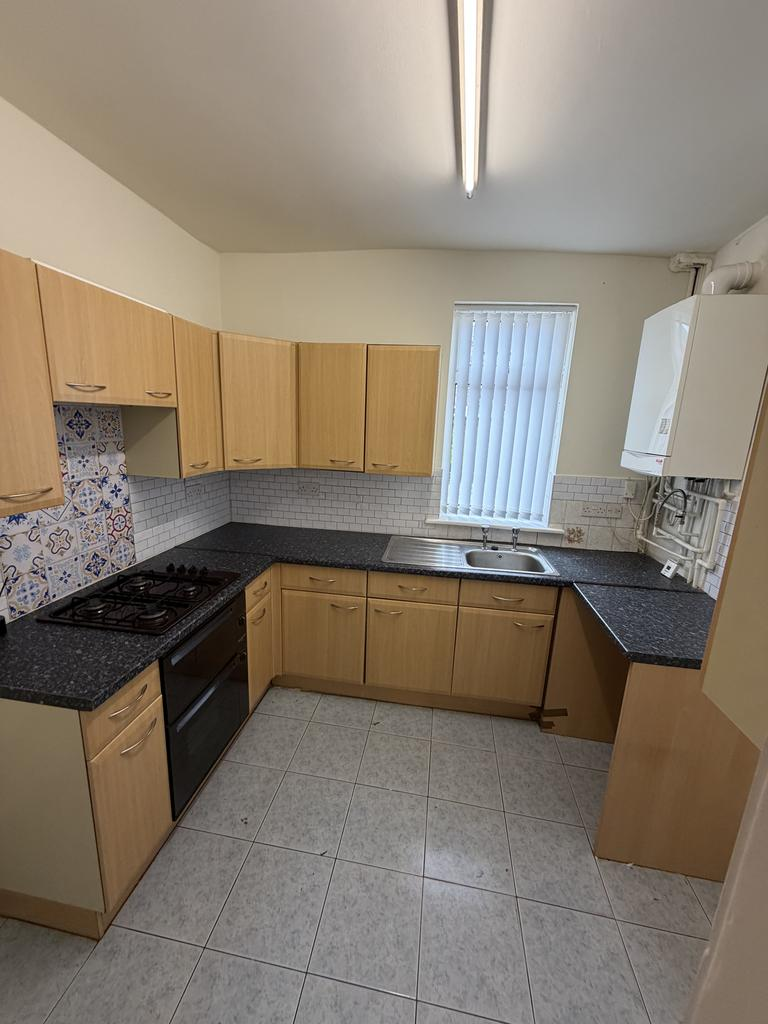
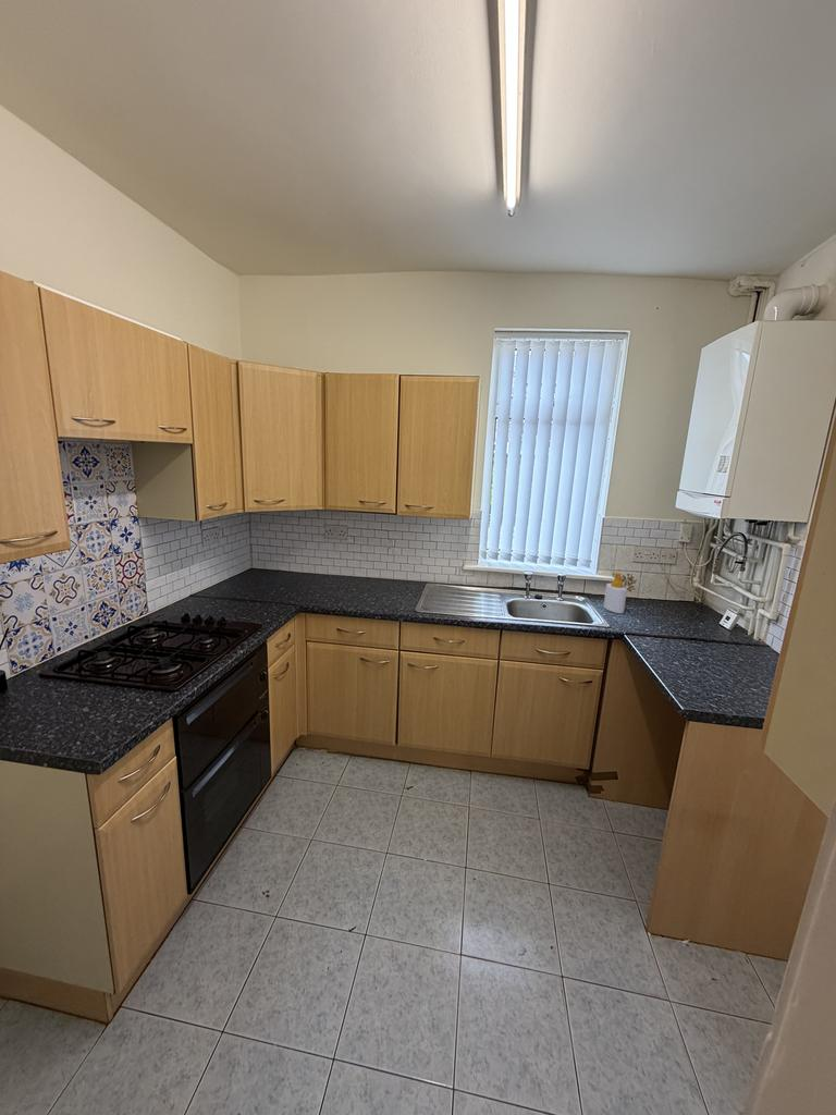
+ soap bottle (615, 591)
